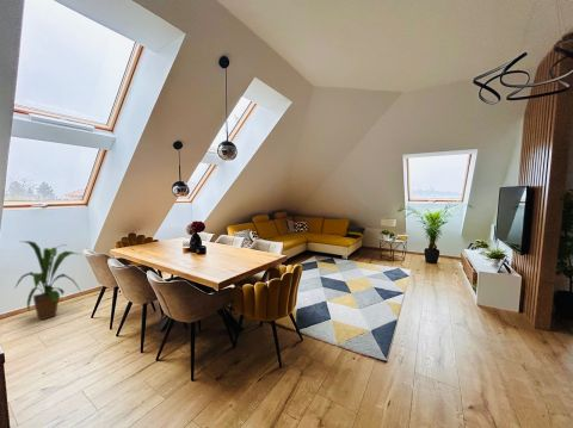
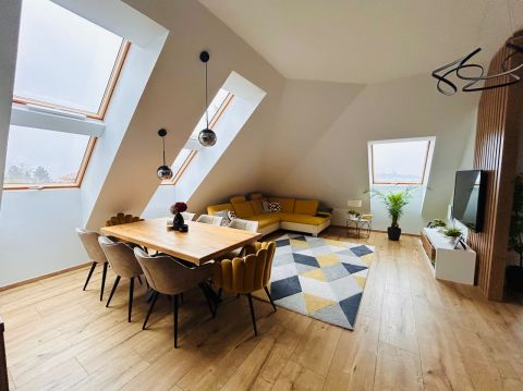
- house plant (56, 277)
